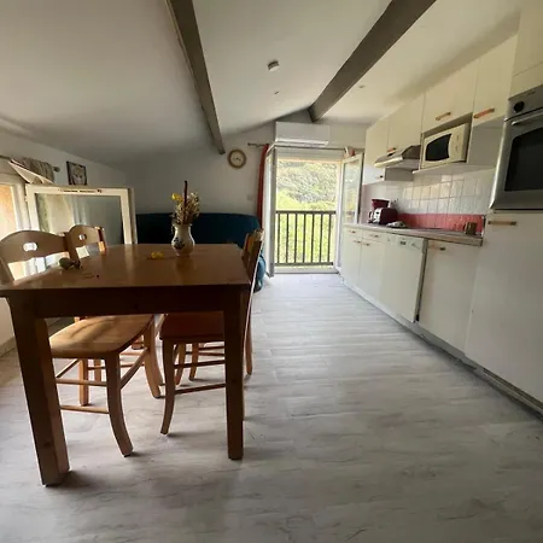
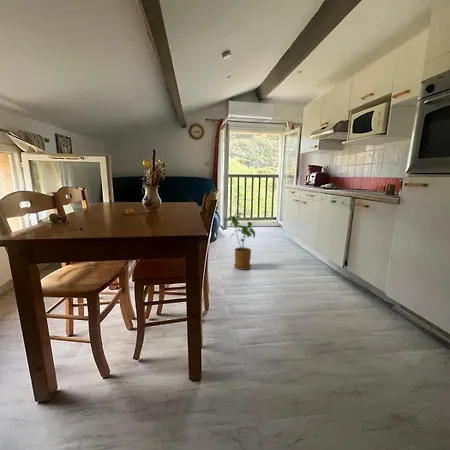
+ house plant (243, 240)
